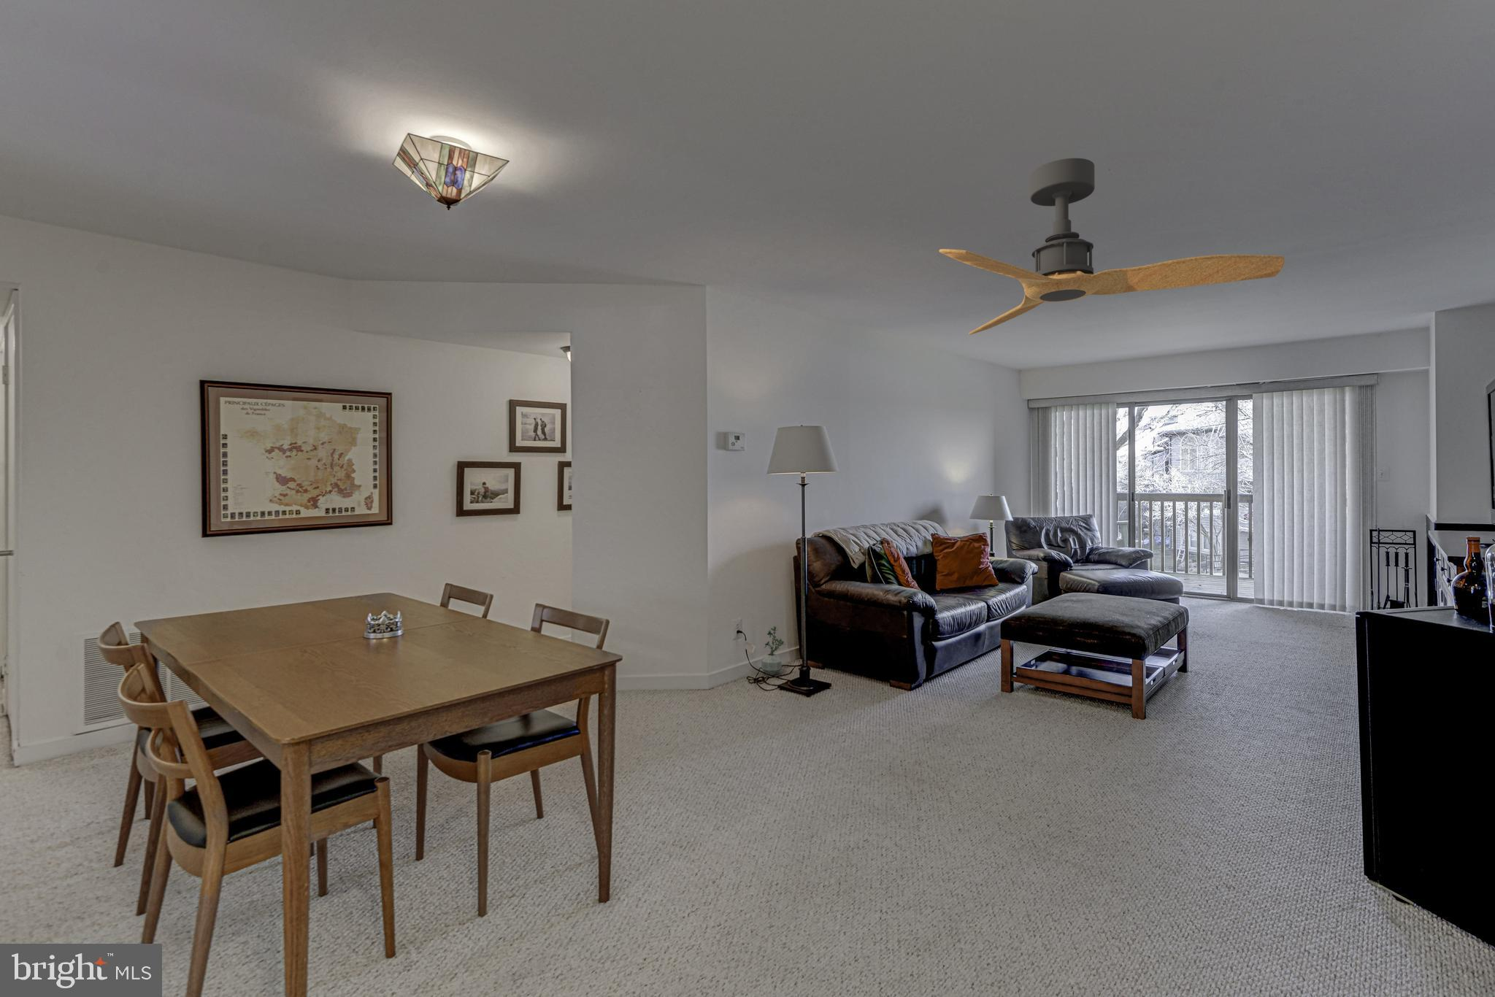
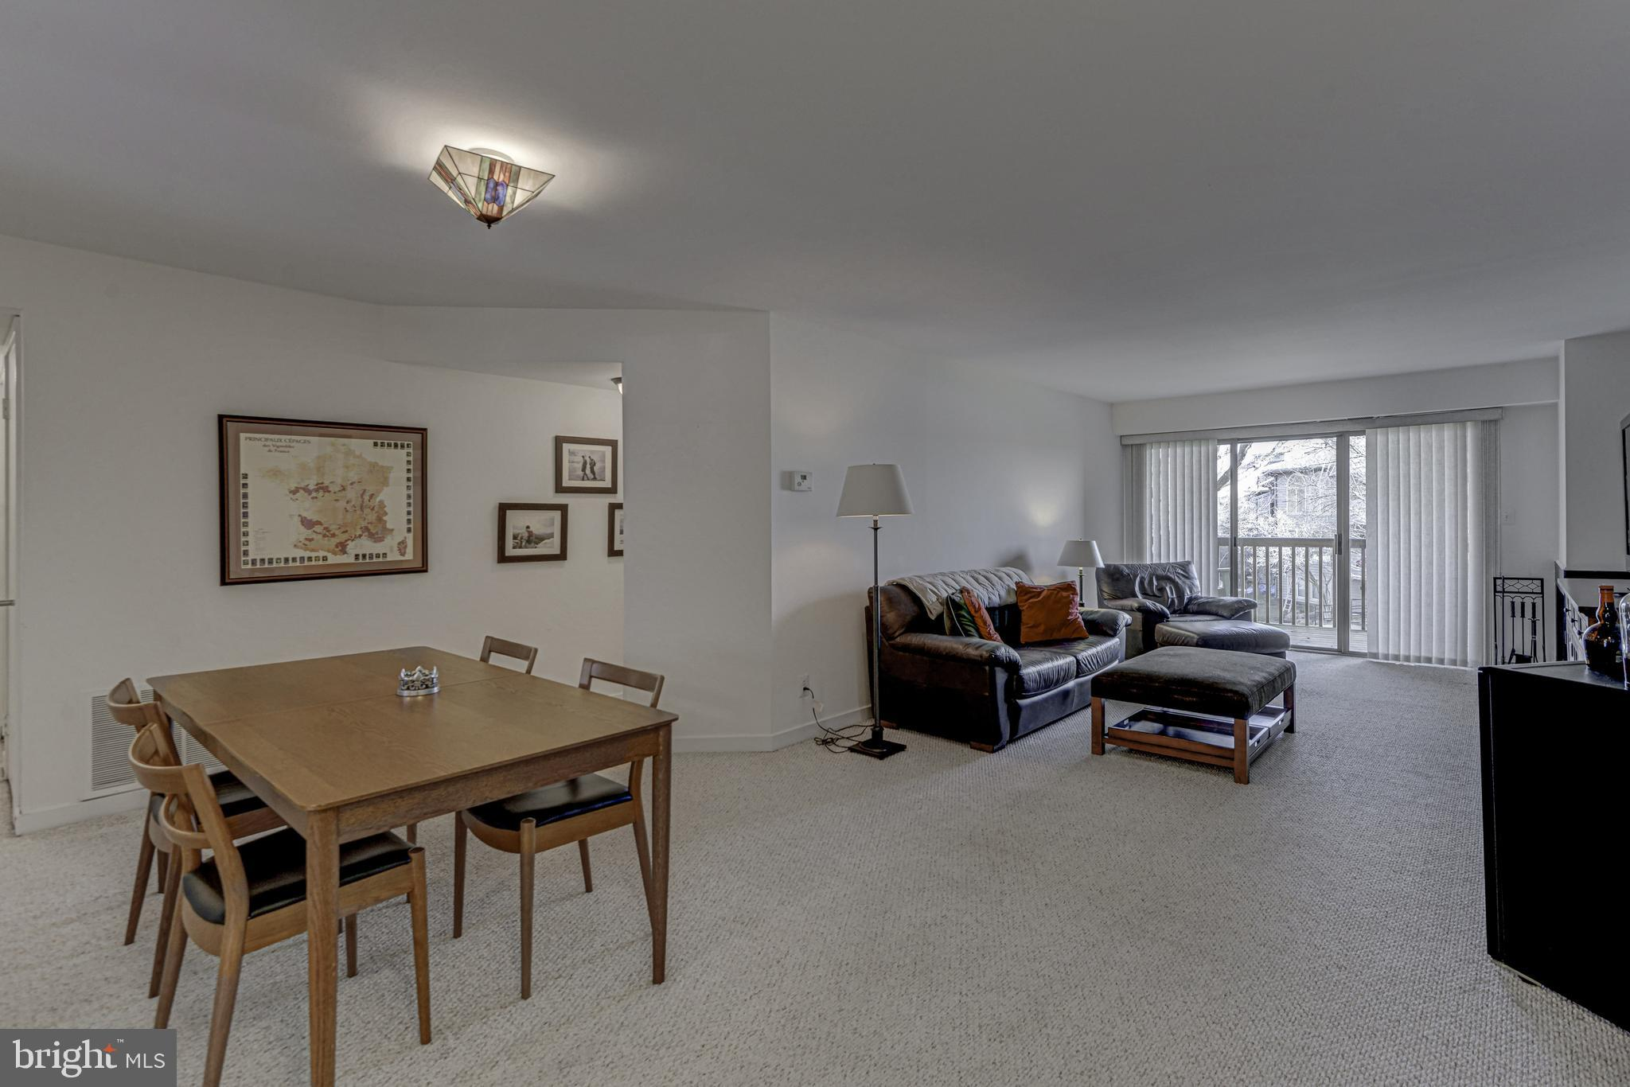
- ceiling fan (1092, 243)
- potted plant (773, 650)
